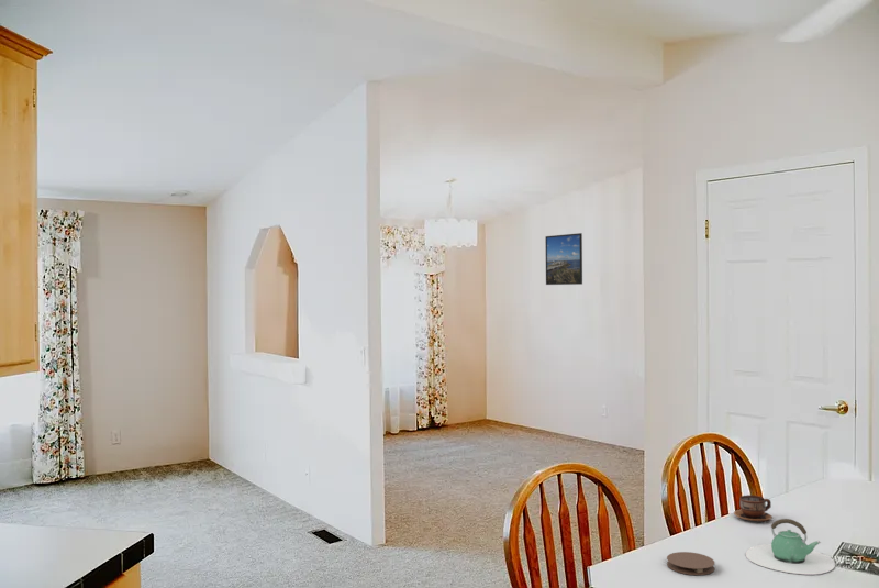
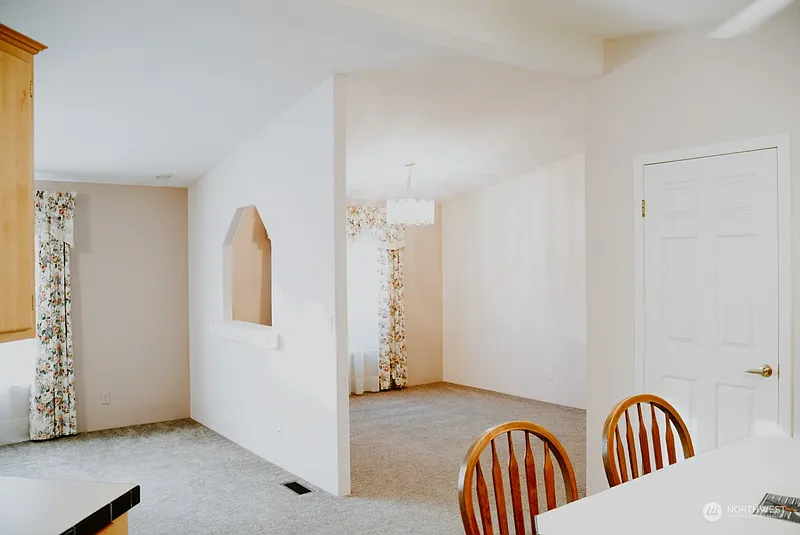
- teapot (789, 539)
- coaster (690, 563)
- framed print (563, 259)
- cup (754, 508)
